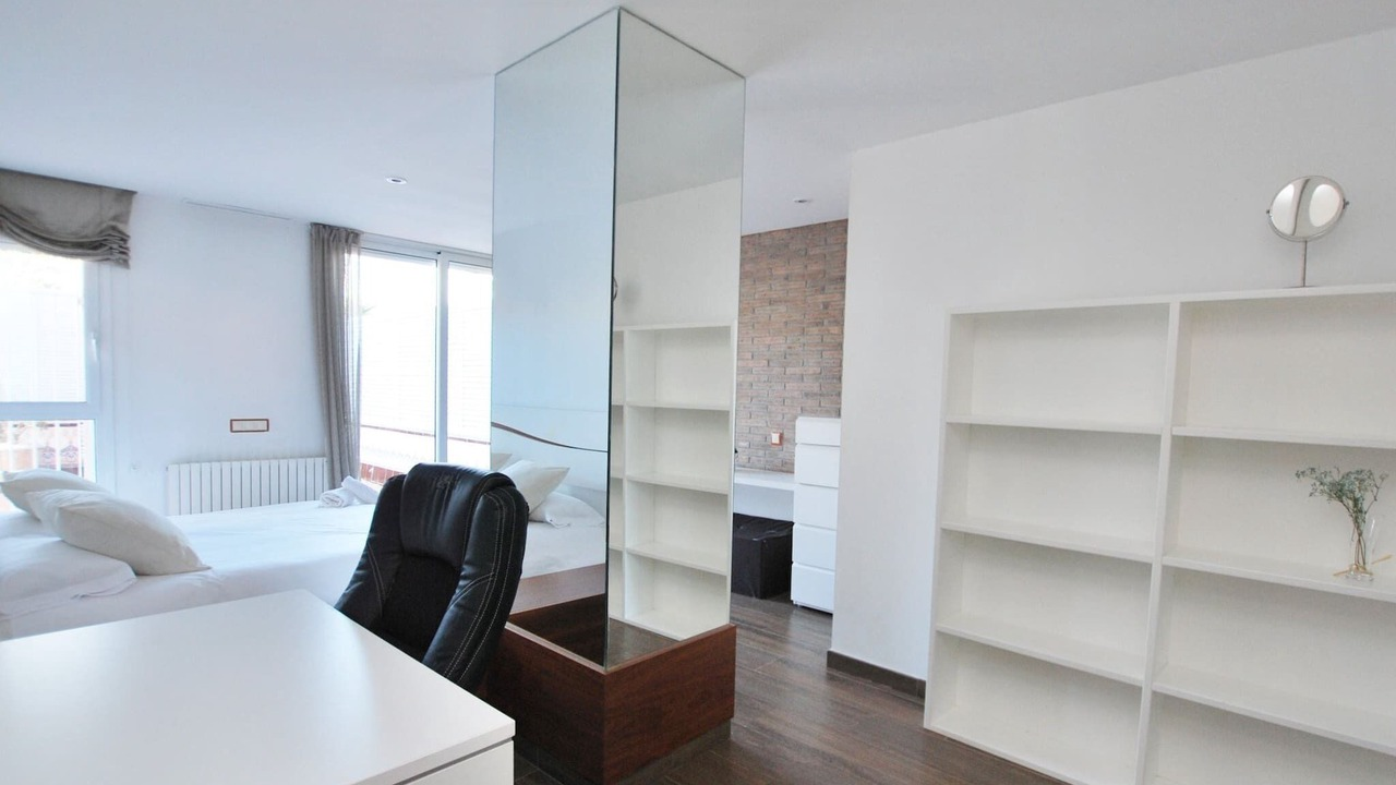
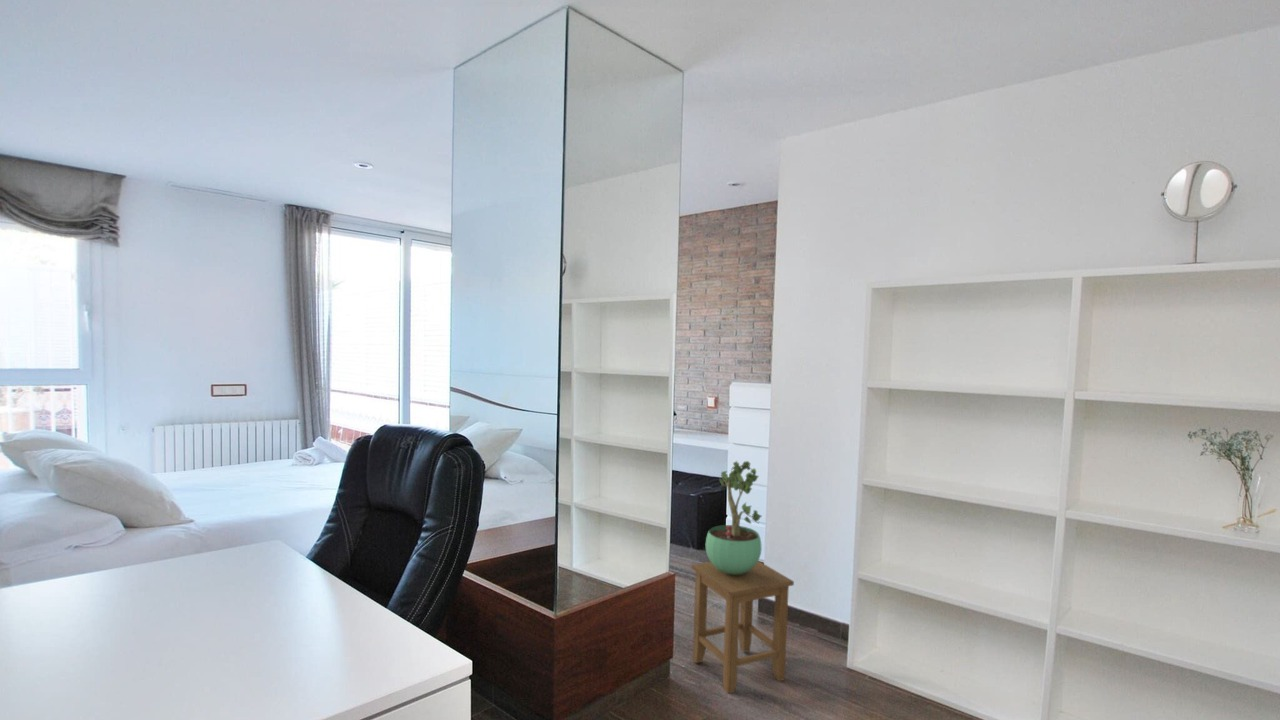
+ stool (738, 621)
+ potted plant (733, 516)
